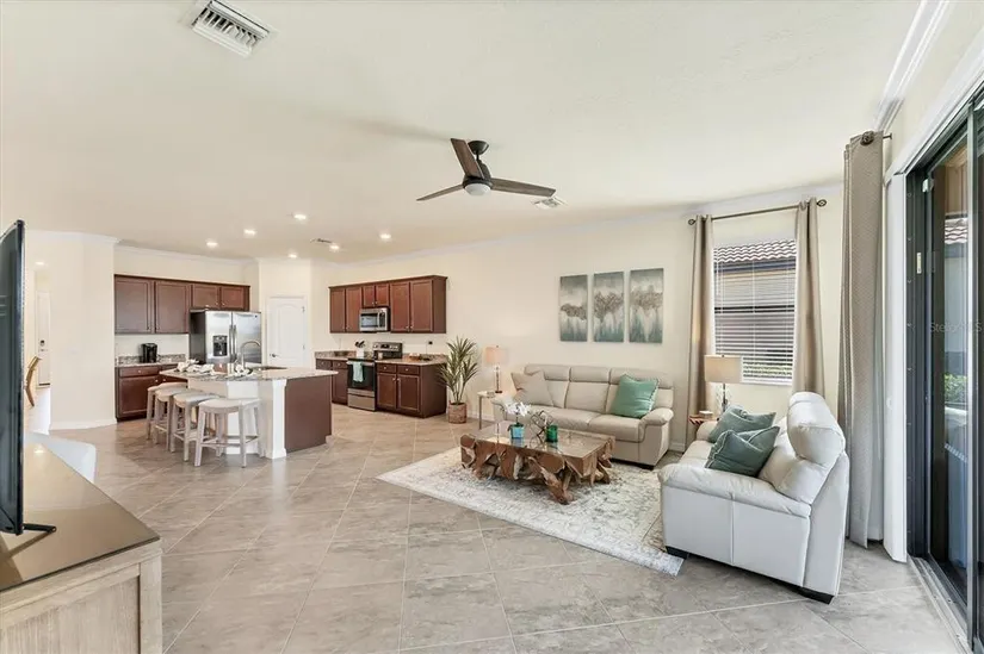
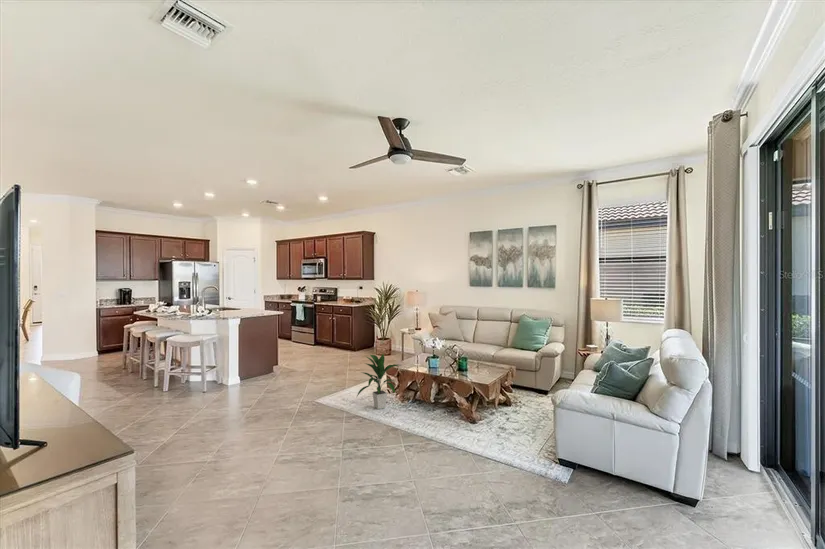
+ indoor plant (377, 379)
